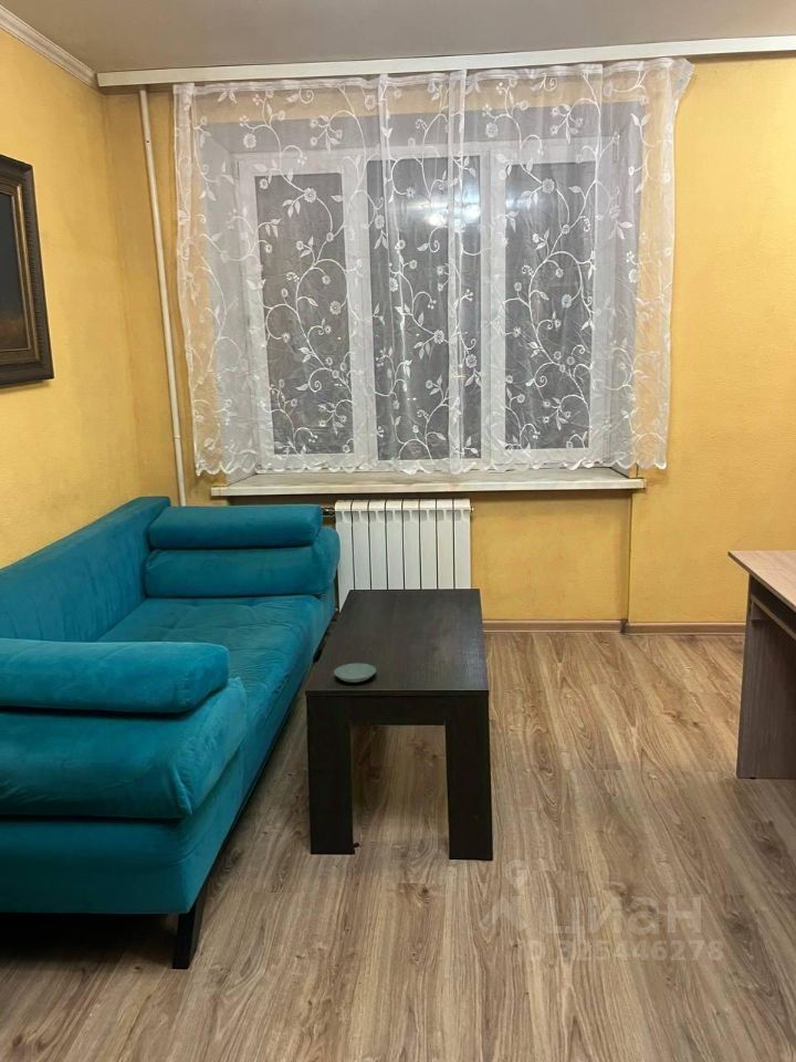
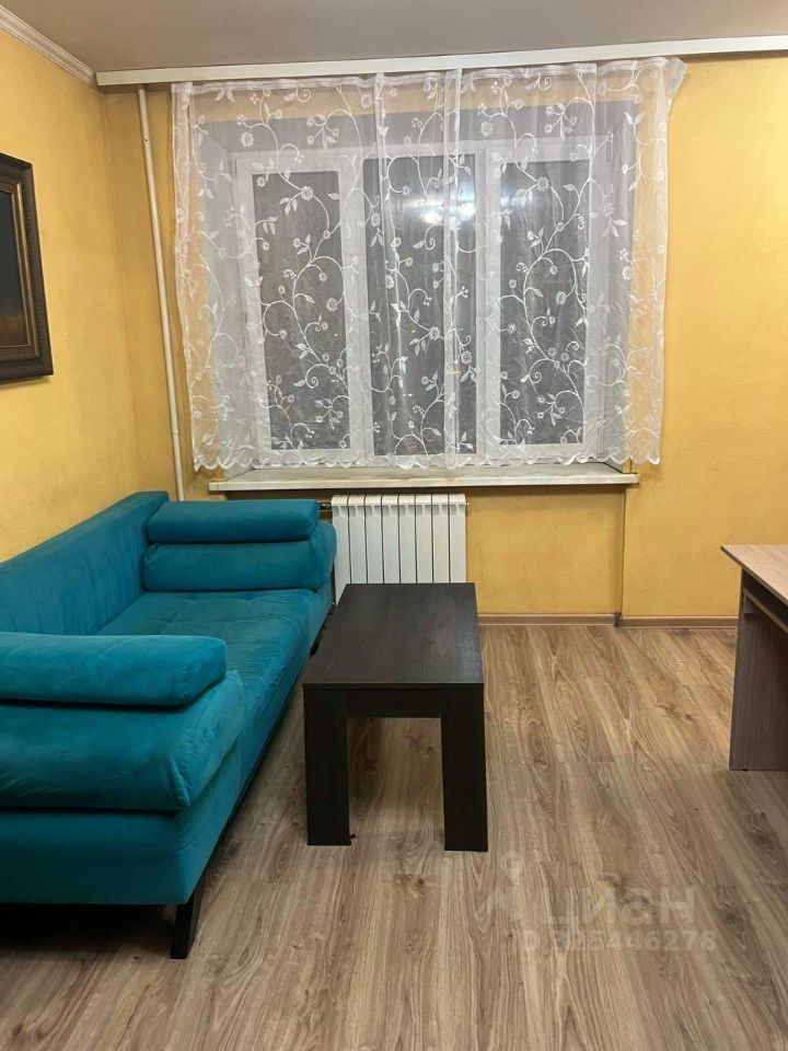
- saucer (355, 674)
